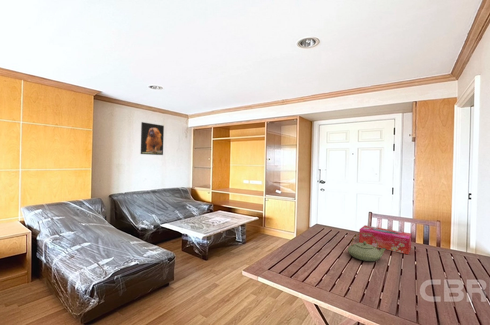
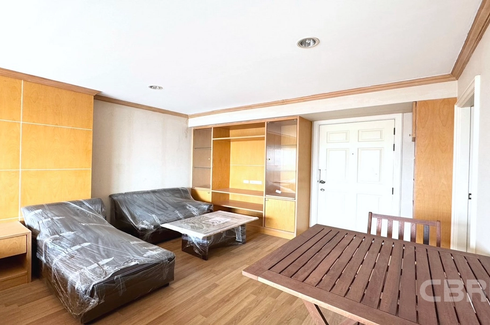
- teapot (366, 245)
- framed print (152, 139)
- tissue box (384, 238)
